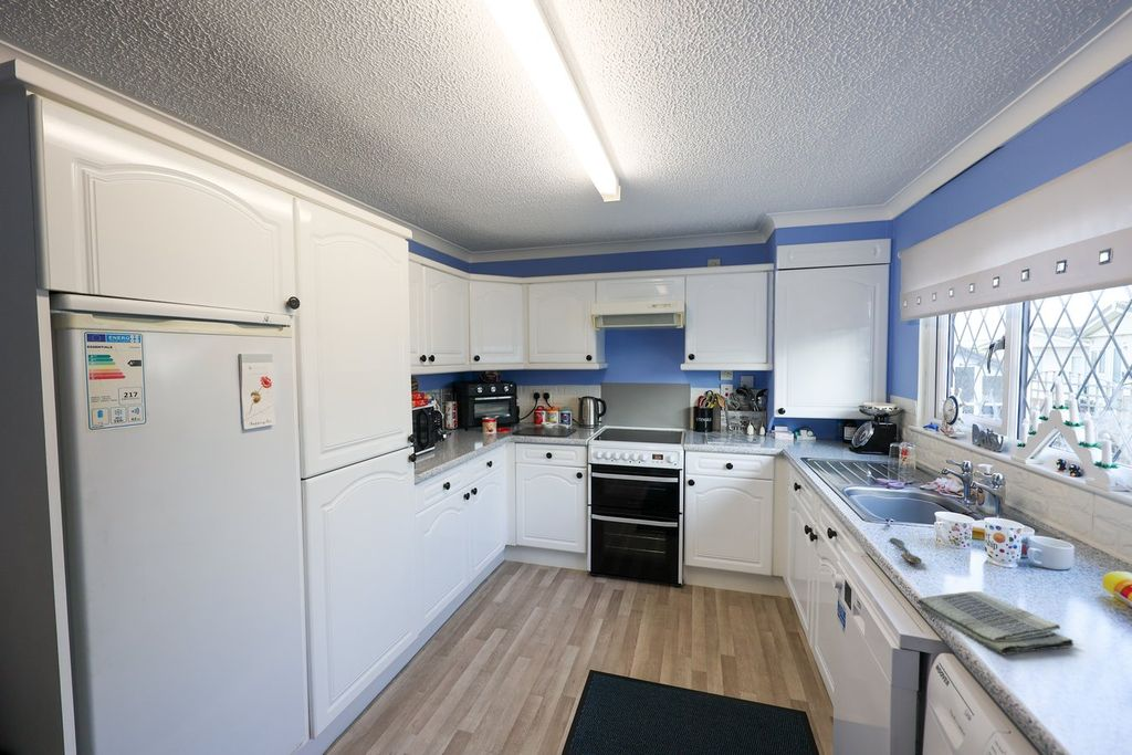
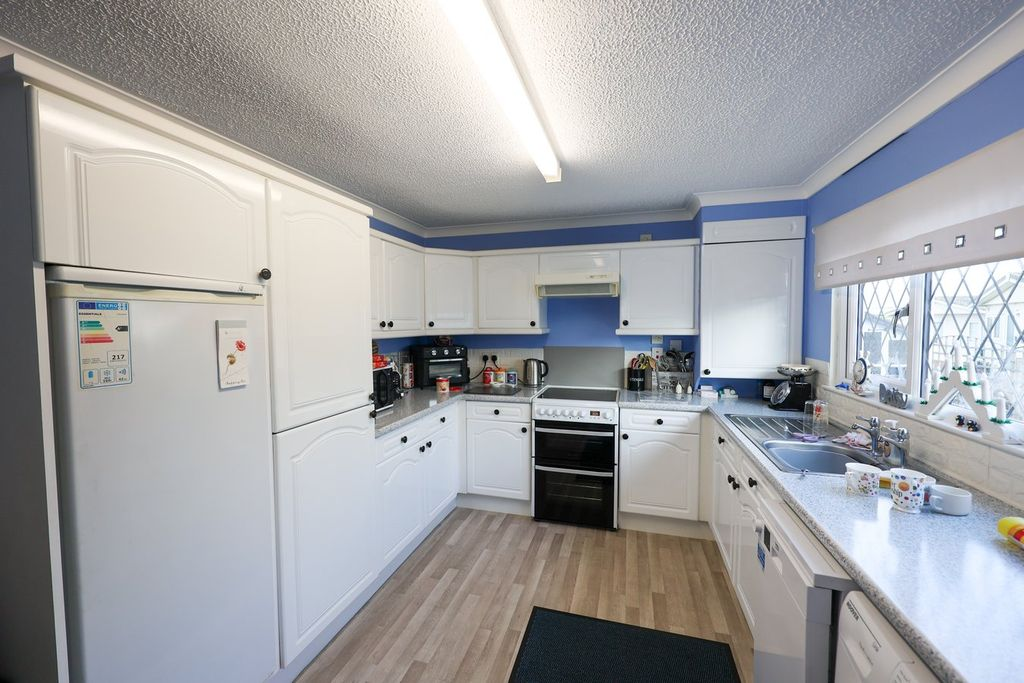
- dish towel (989, 617)
- spoon (903, 549)
